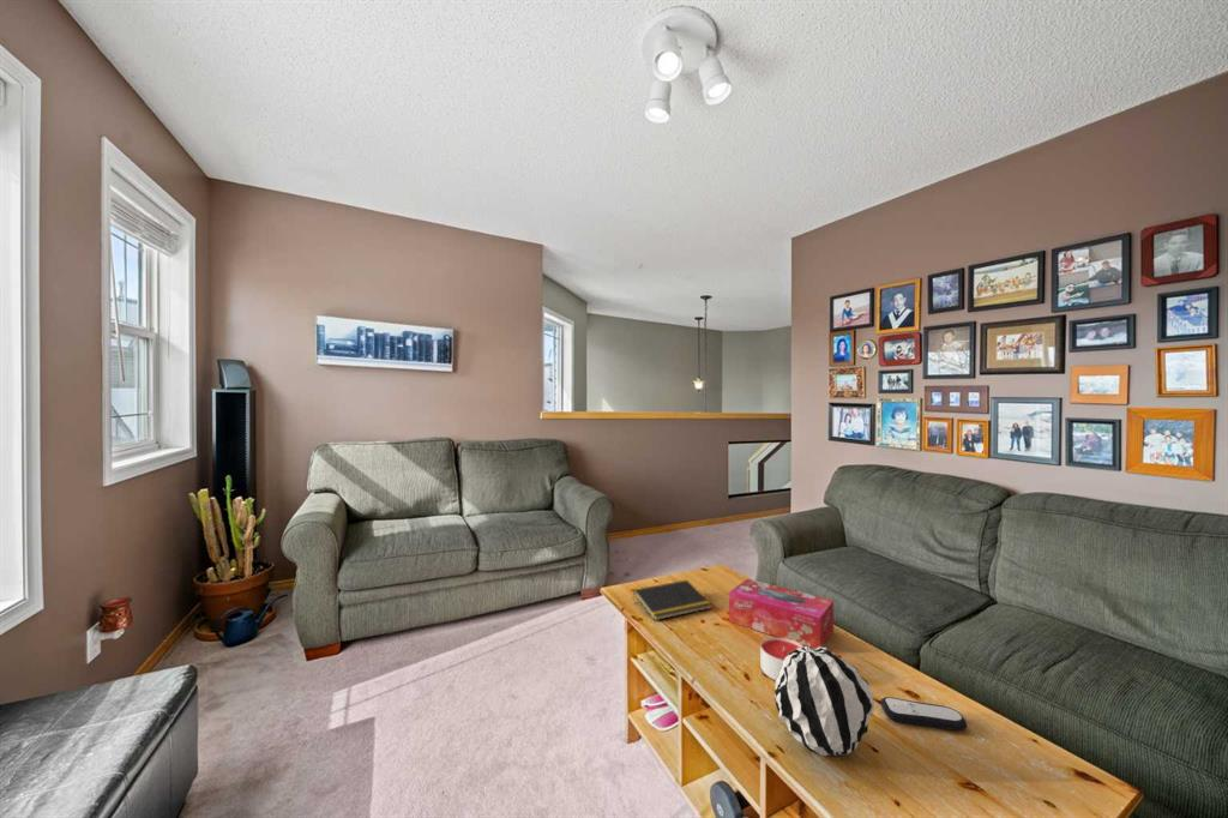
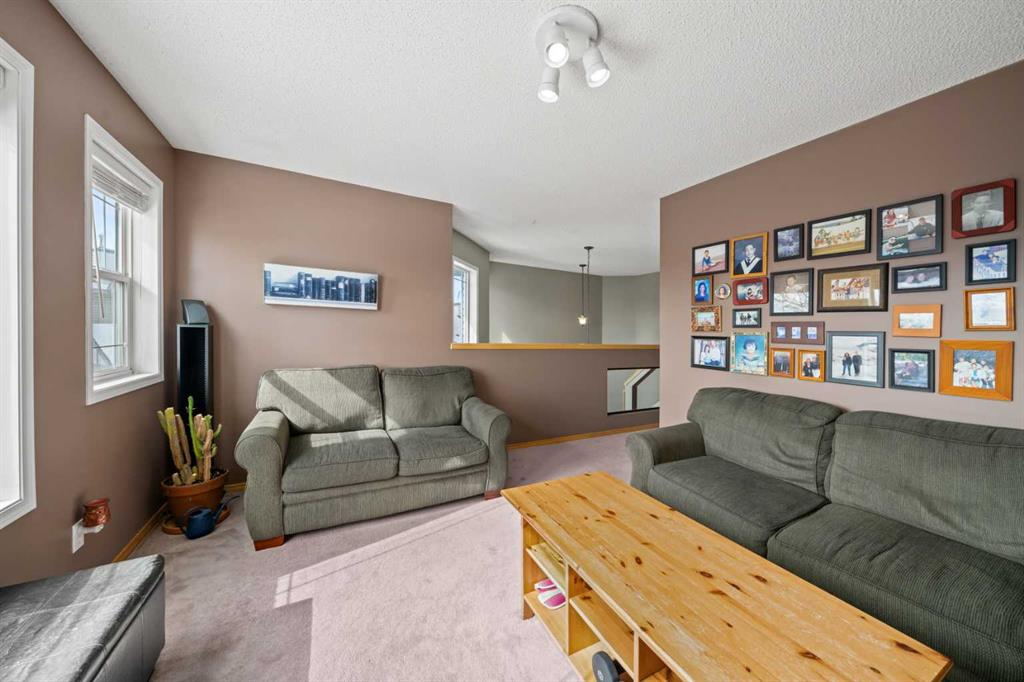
- candle (783, 658)
- notepad (672, 599)
- decorative ball (821, 696)
- remote control (922, 712)
- tissue box (779, 611)
